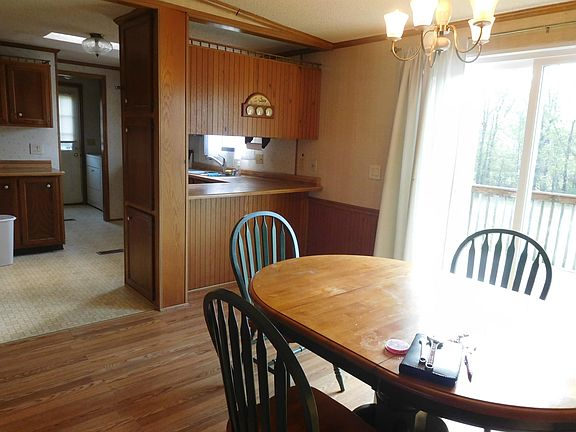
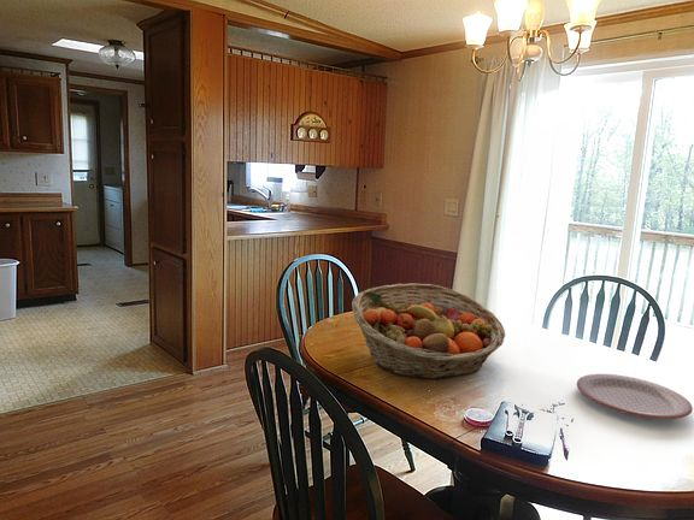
+ fruit basket (427, 327)
+ plate (631, 397)
